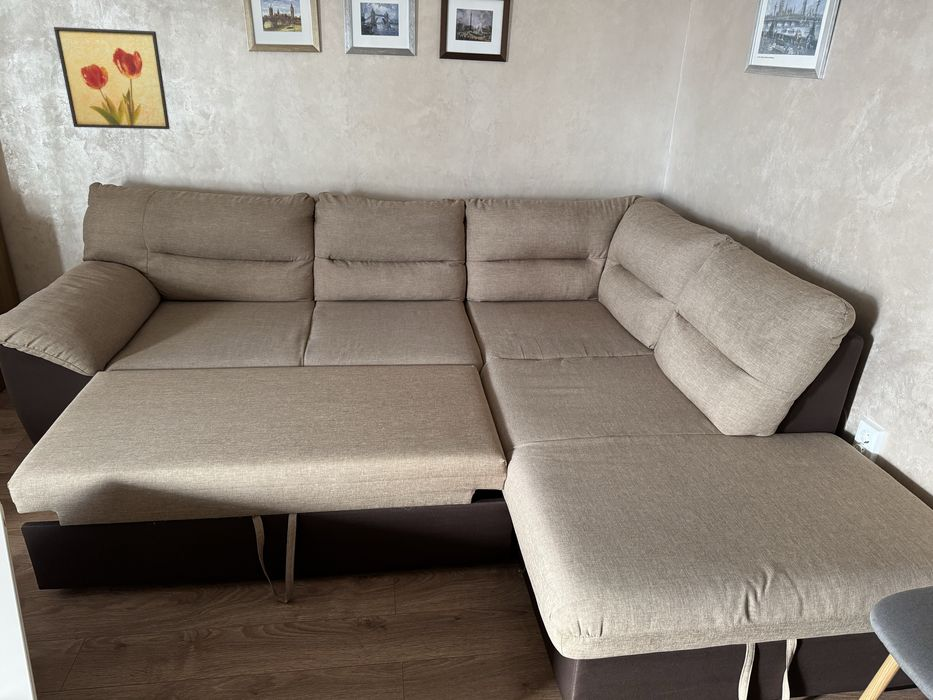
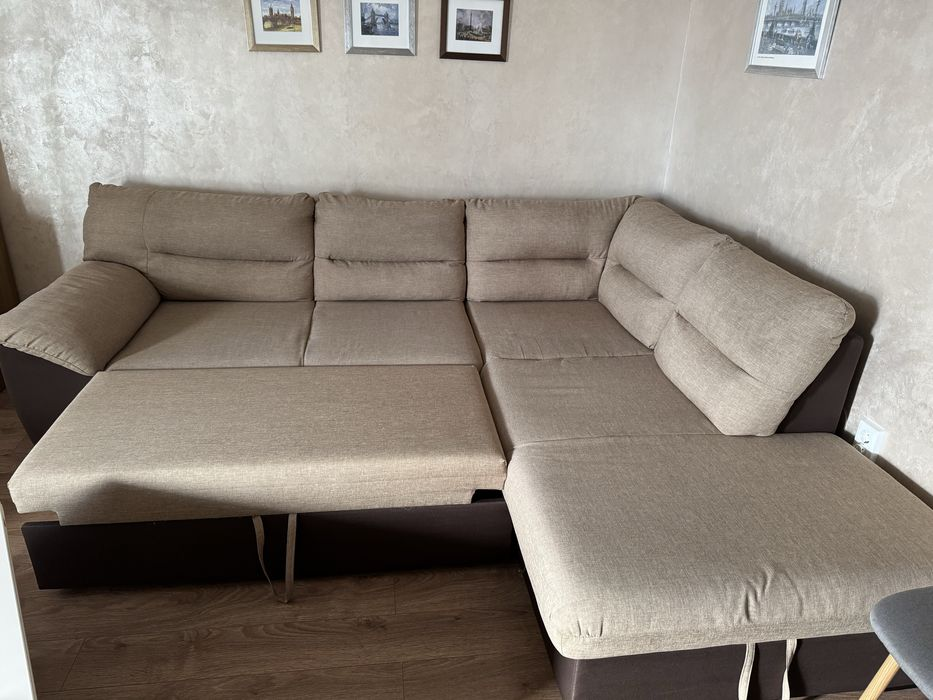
- wall art (115, 80)
